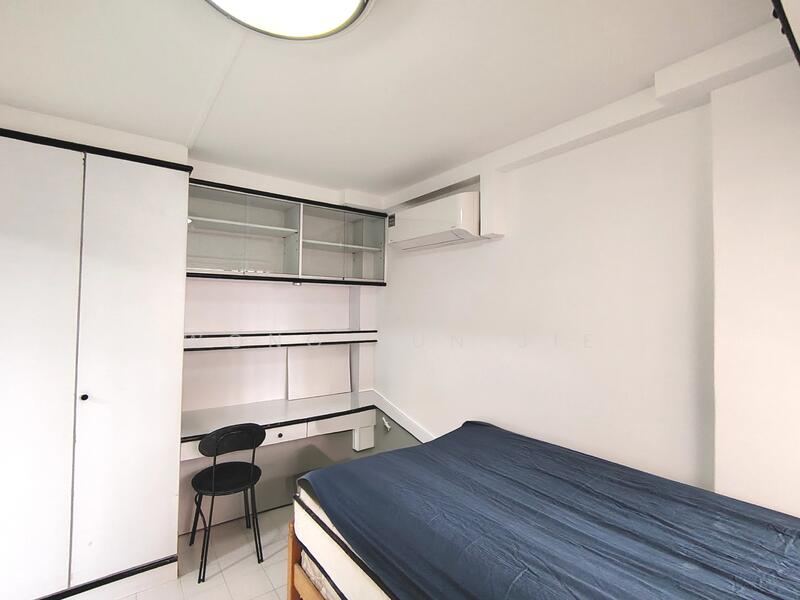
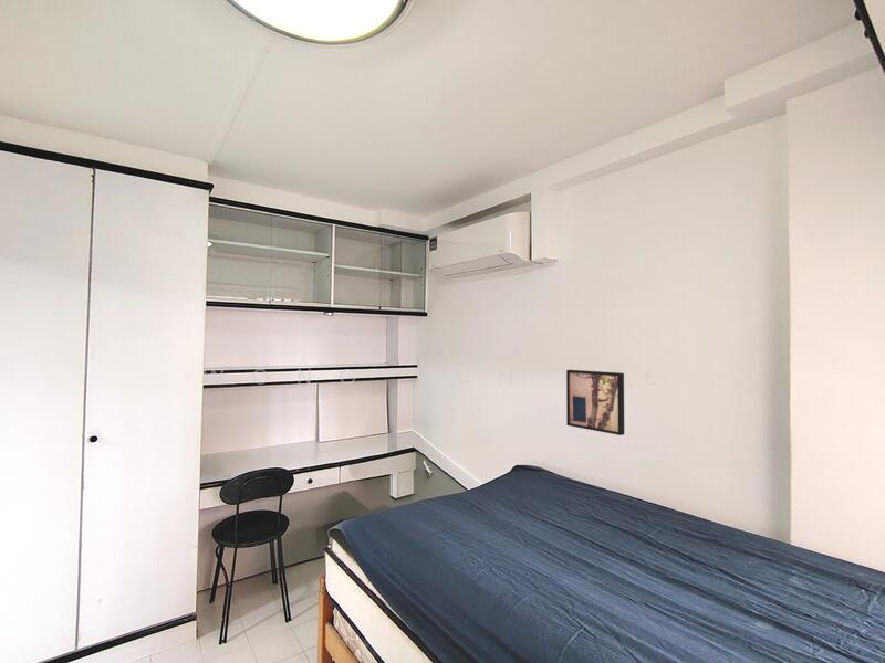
+ wall art (593, 400)
